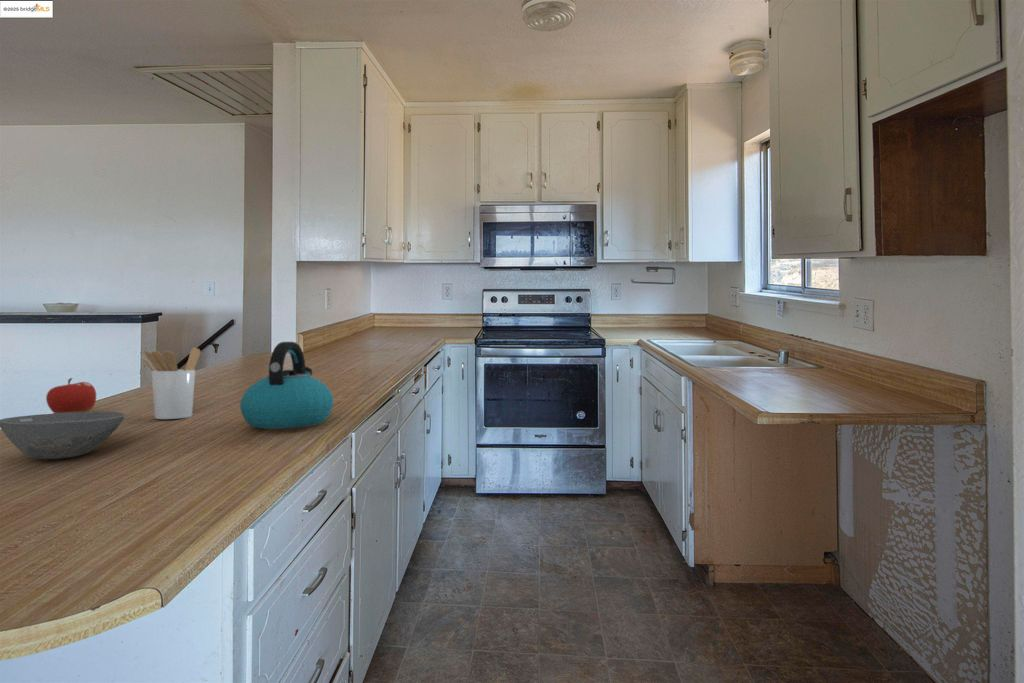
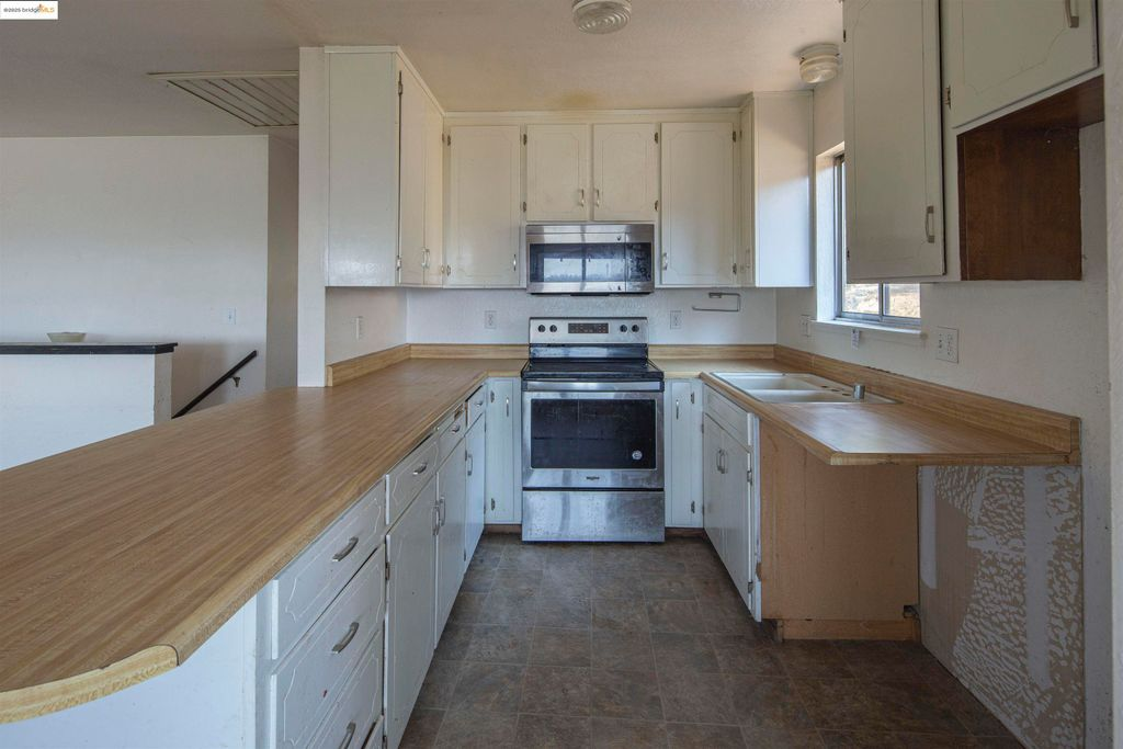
- kettle (290, 382)
- bowl (64, 435)
- fruit (72, 397)
- utensil holder (169, 382)
